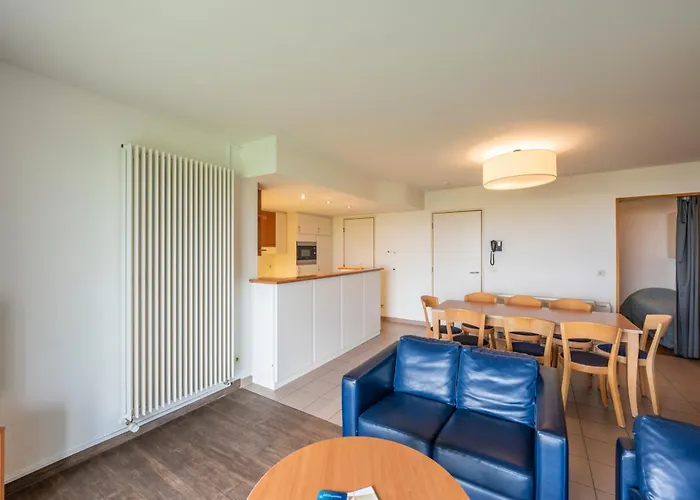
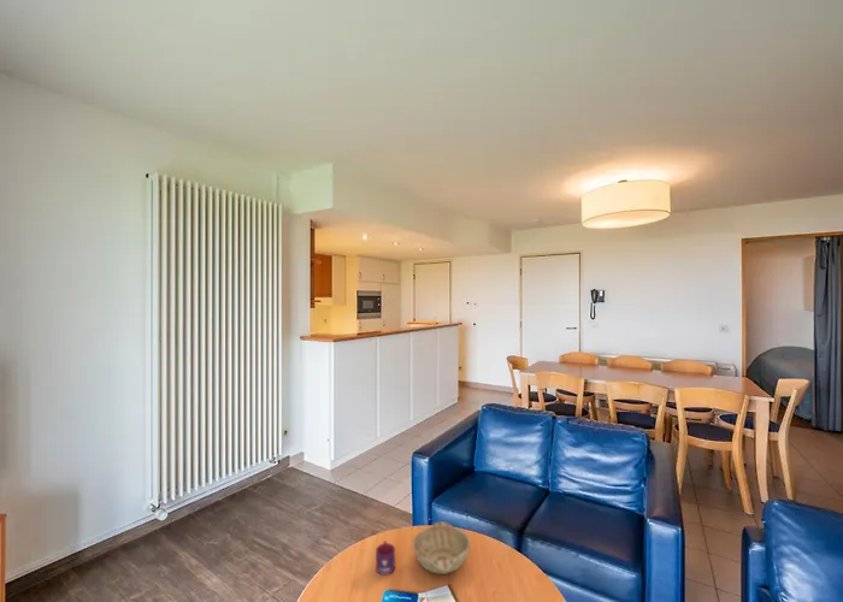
+ decorative bowl (441, 551)
+ mug (385, 555)
